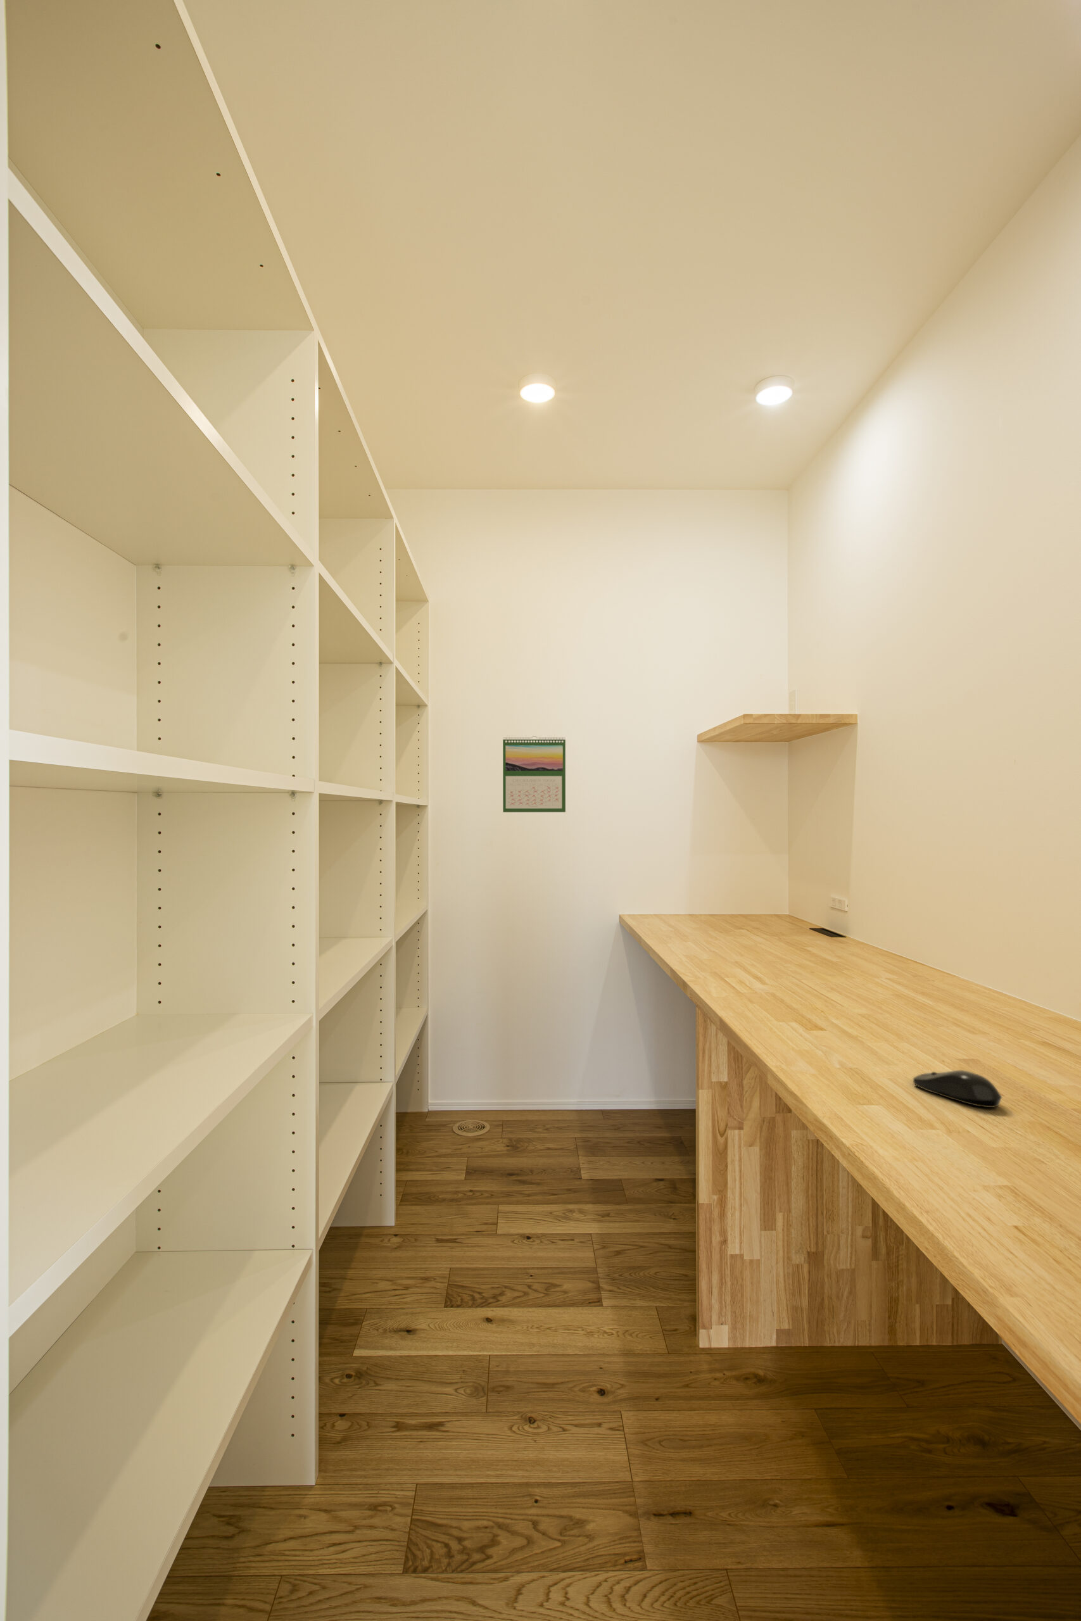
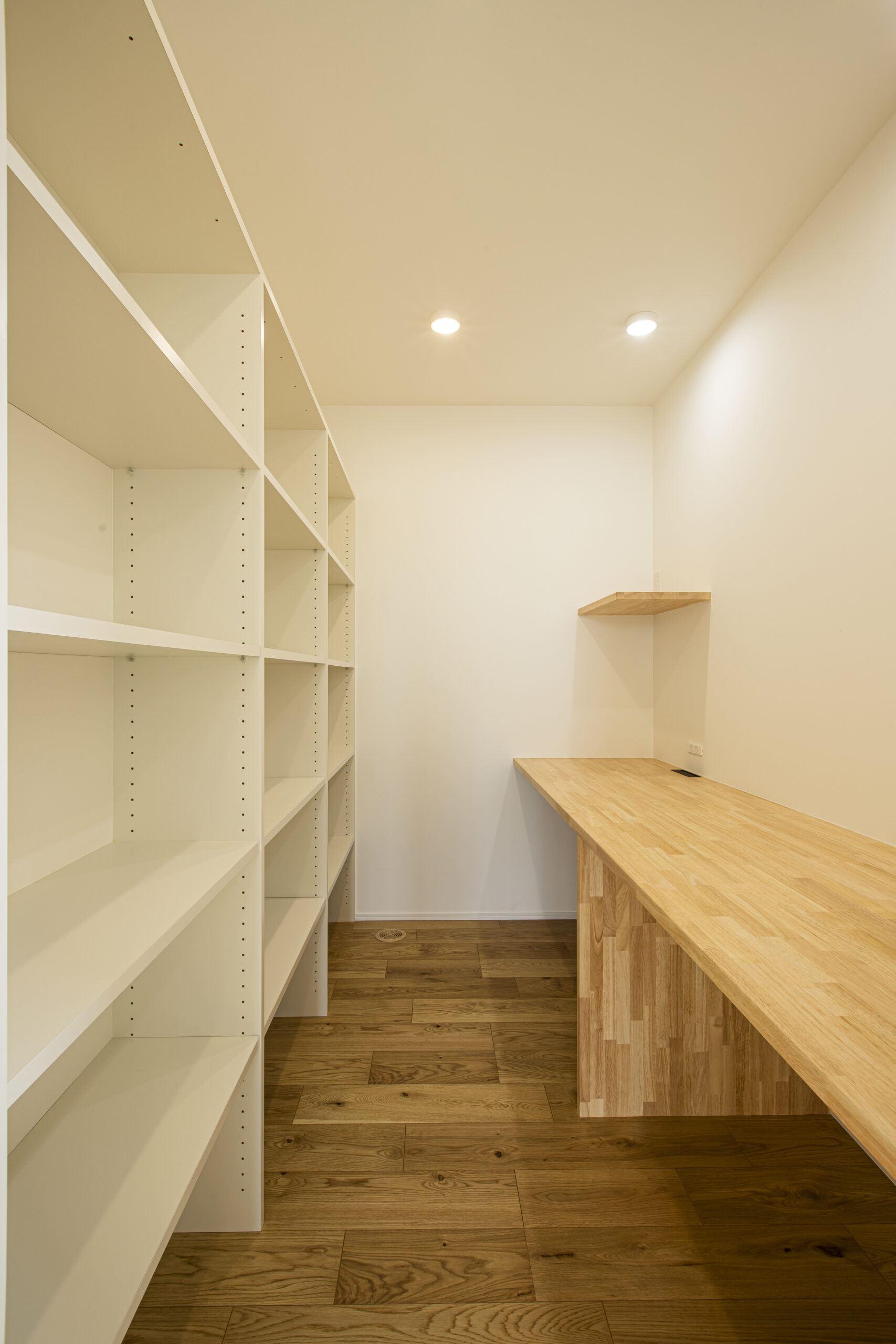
- calendar (533, 774)
- computer mouse (954, 1082)
